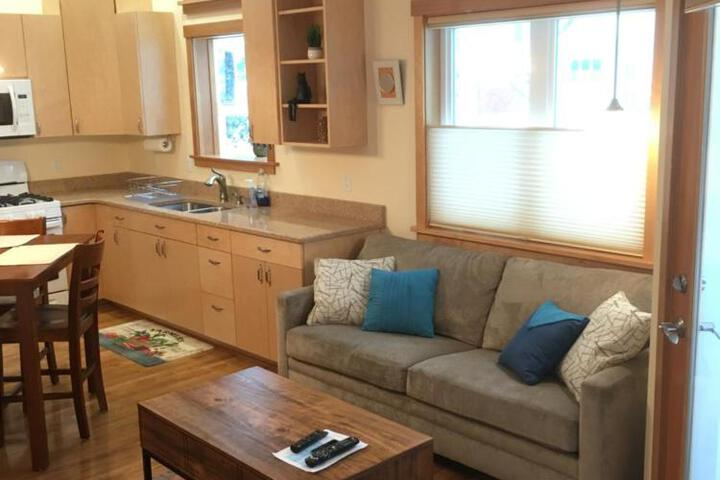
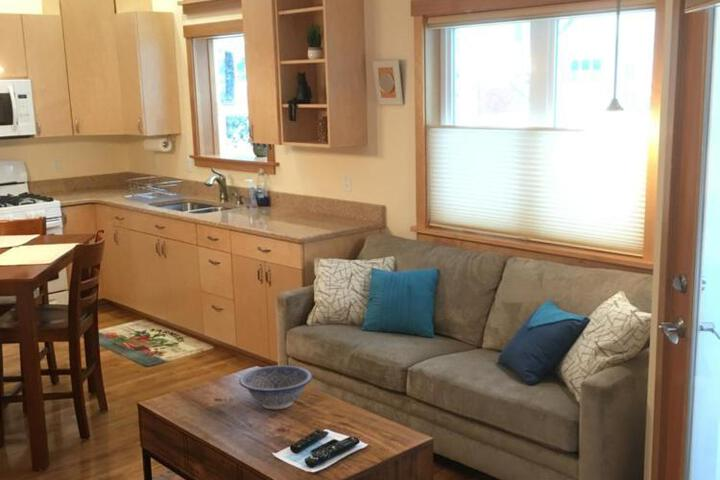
+ decorative bowl (276, 390)
